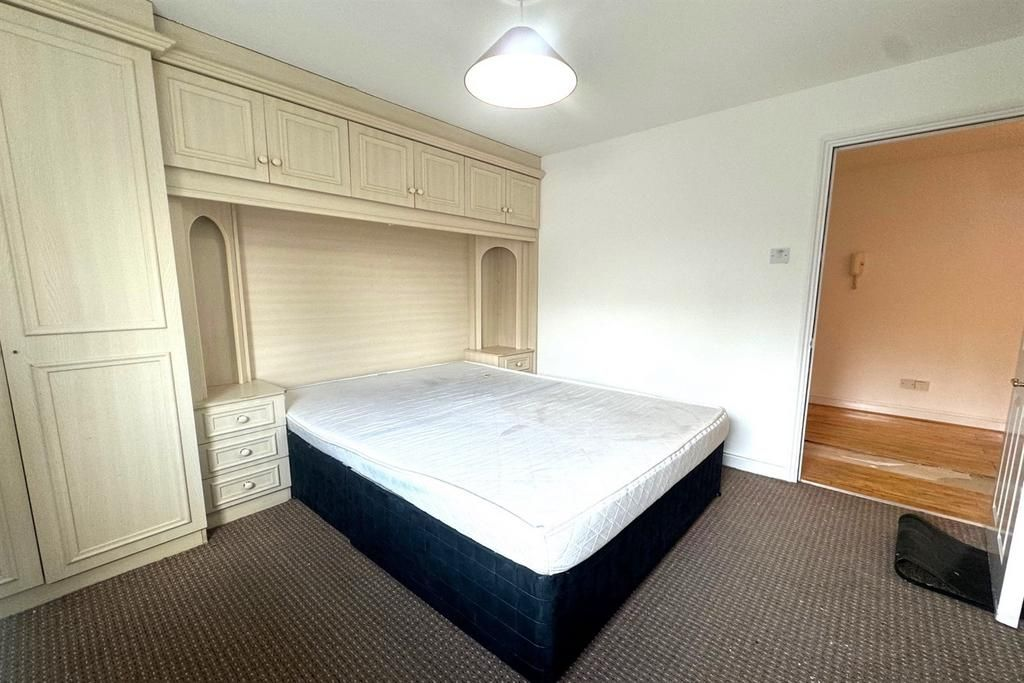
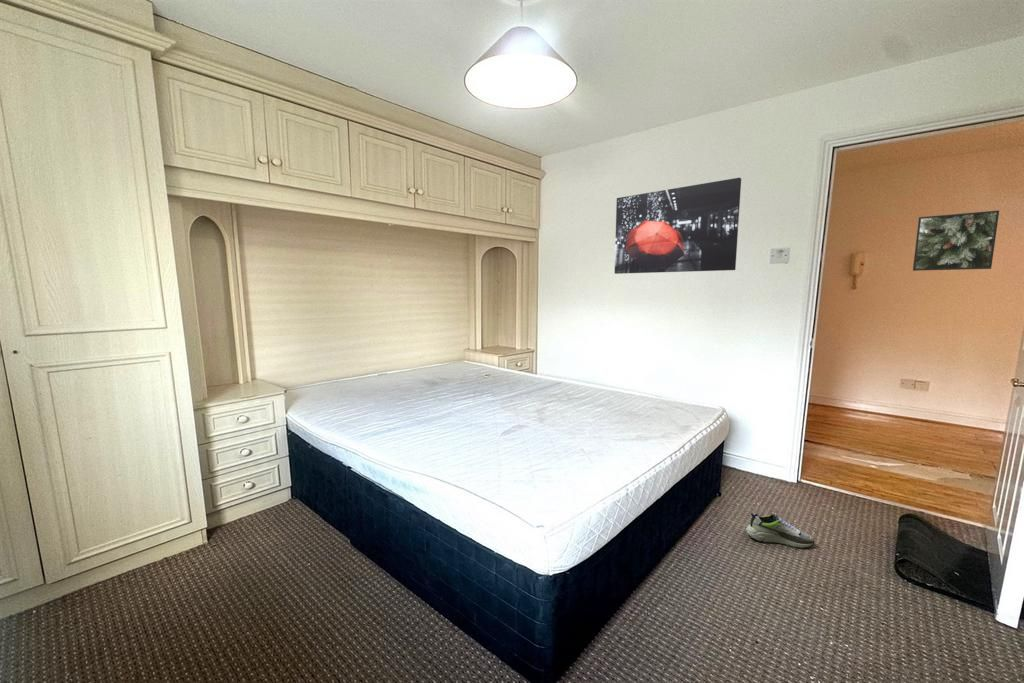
+ shoe (779, 527)
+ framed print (953, 242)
+ wall art (671, 231)
